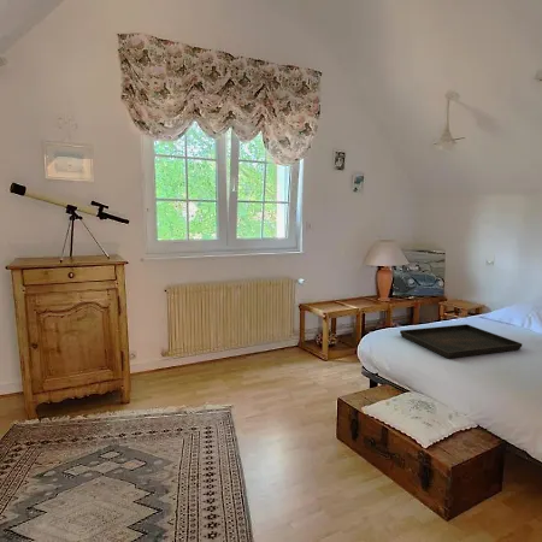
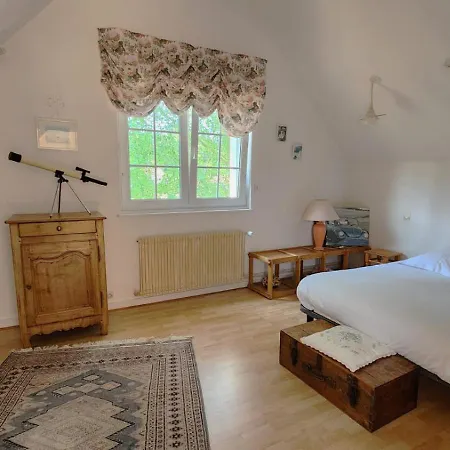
- serving tray (458, 340)
